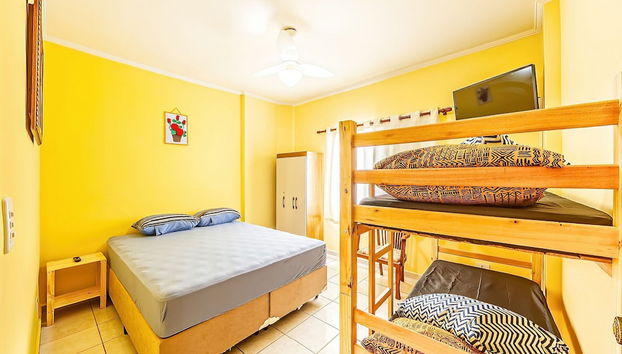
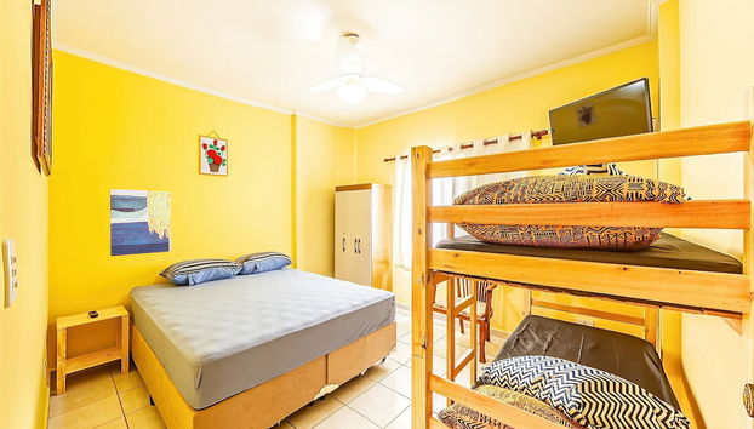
+ wall art (142, 222)
